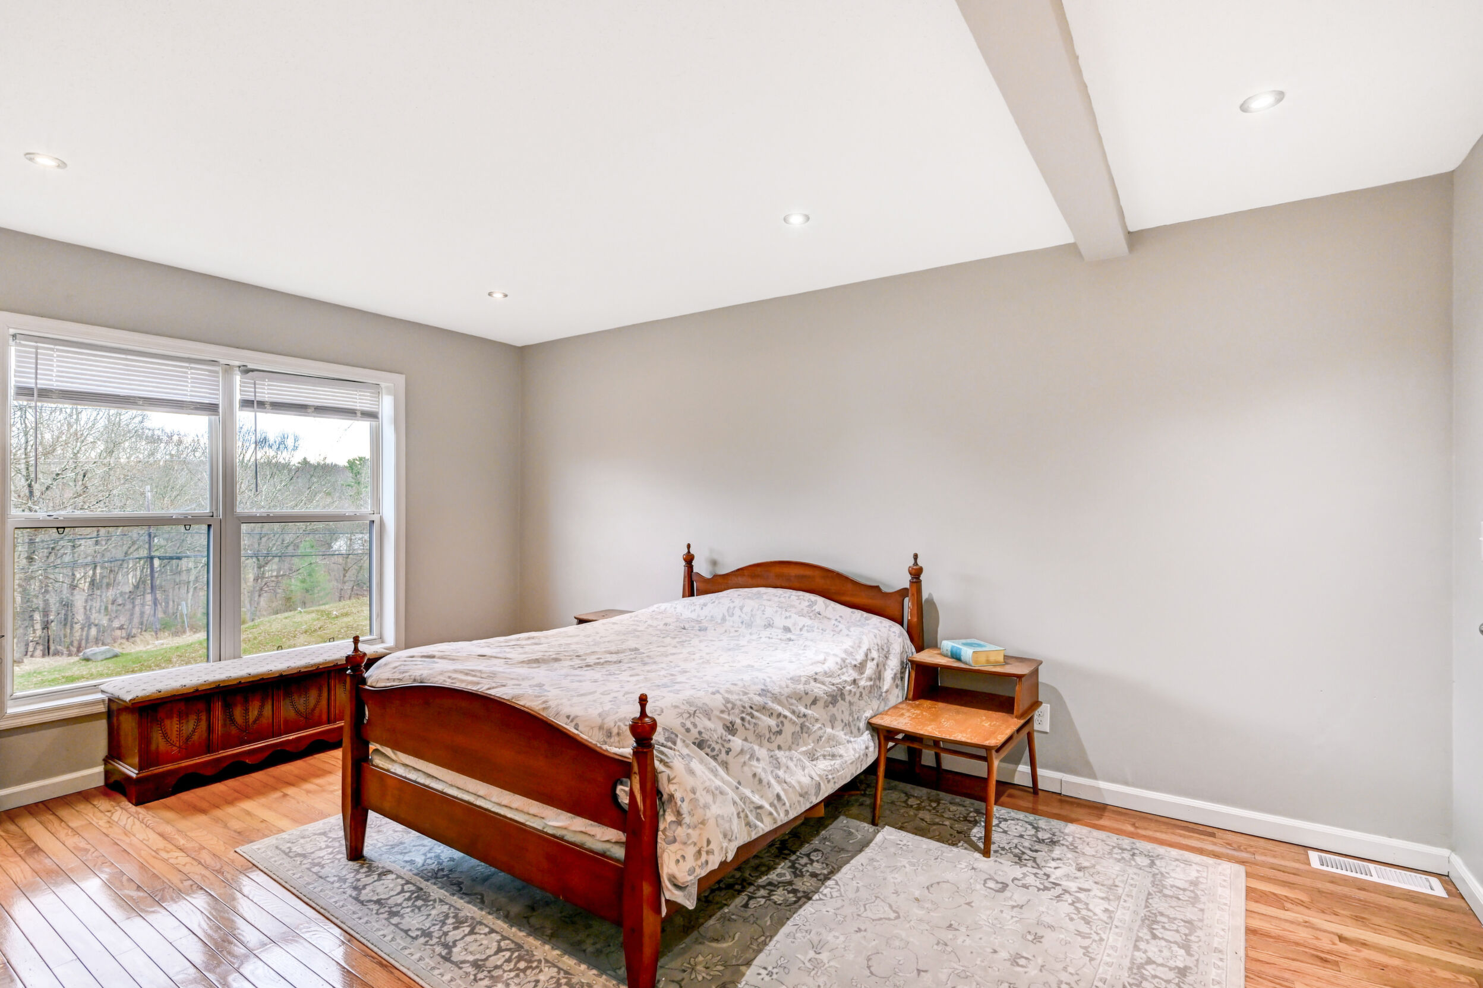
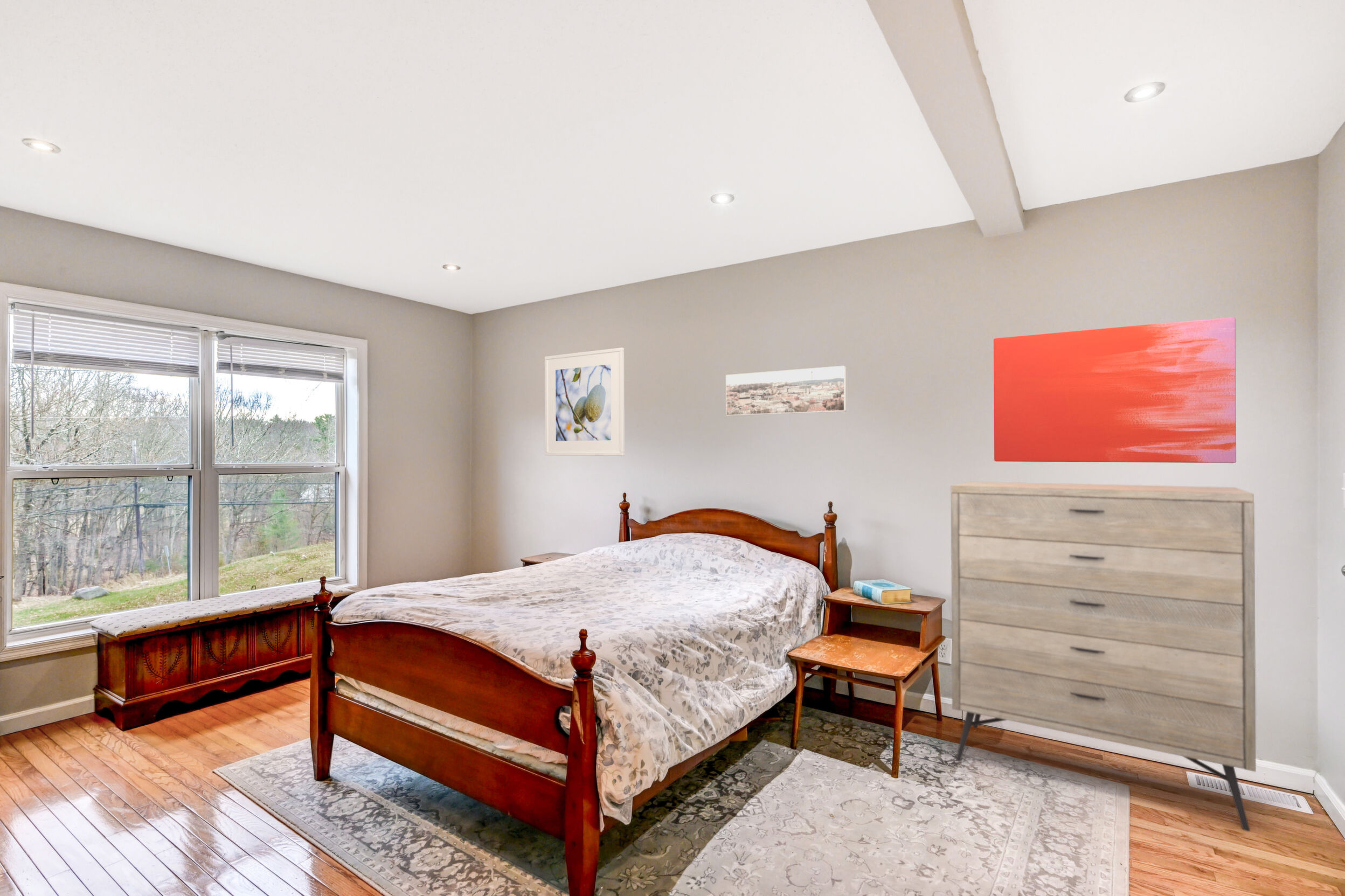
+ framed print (783, 392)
+ wall art (1104, 395)
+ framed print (583, 404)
+ dresser (1089, 629)
